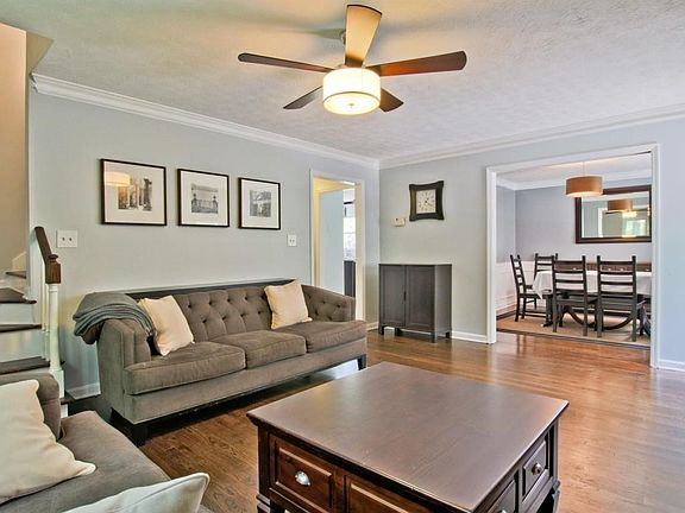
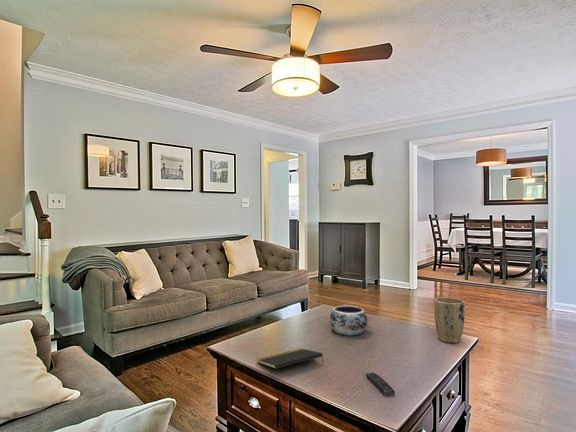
+ decorative bowl (348, 320)
+ plant pot (449, 320)
+ remote control (378, 382)
+ notepad (289, 357)
